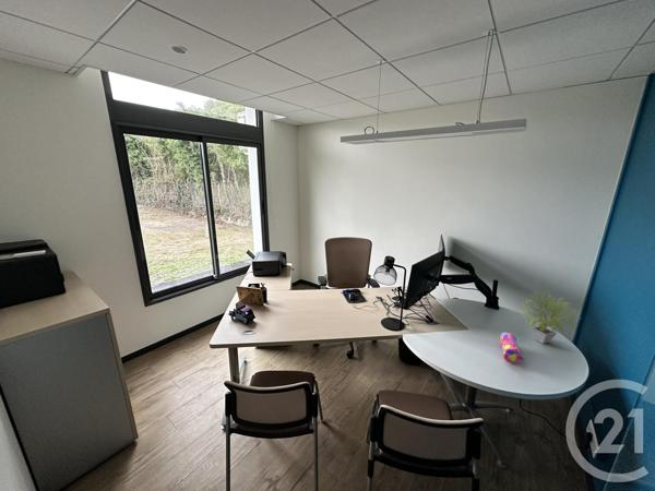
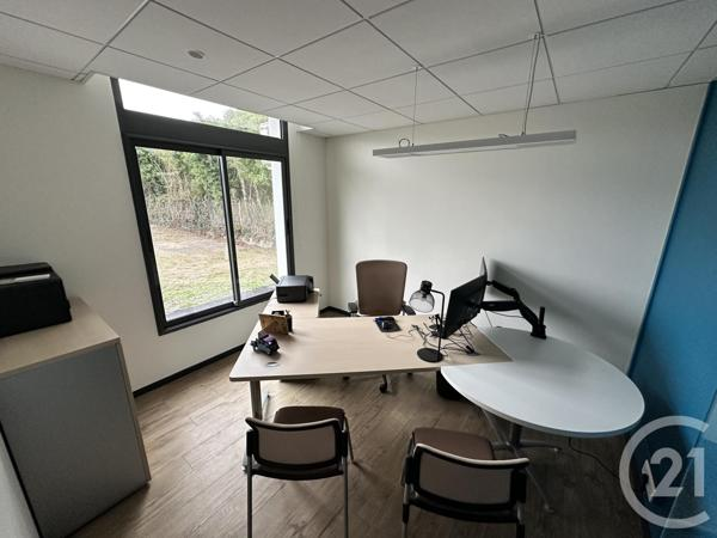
- pencil case (510, 346)
- potted plant (549, 318)
